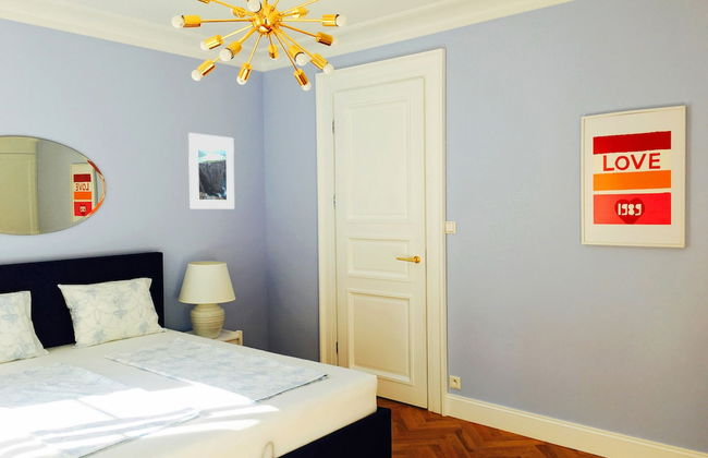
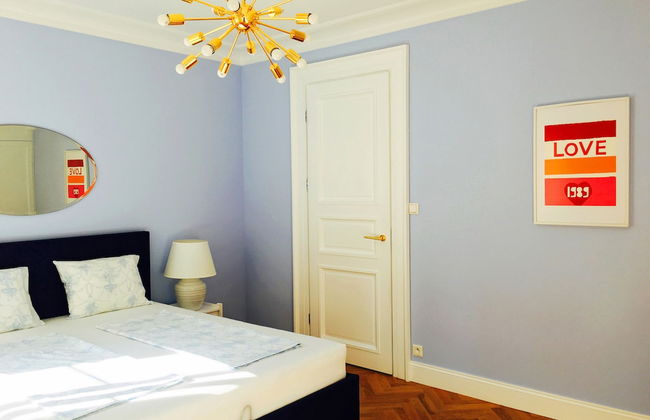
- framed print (211, 172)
